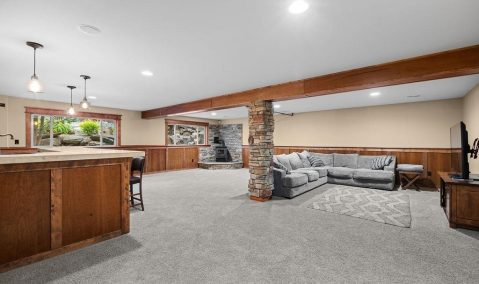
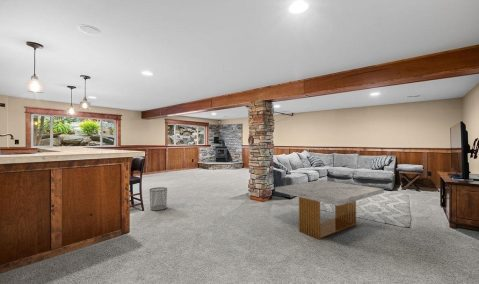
+ waste bin (158, 198)
+ coffee table (328, 203)
